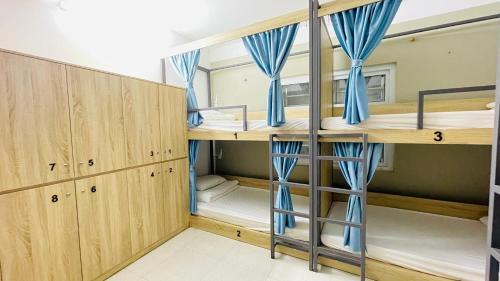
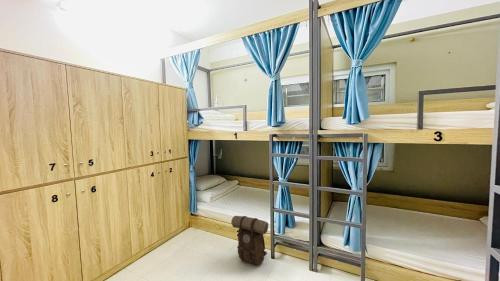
+ backpack (252, 237)
